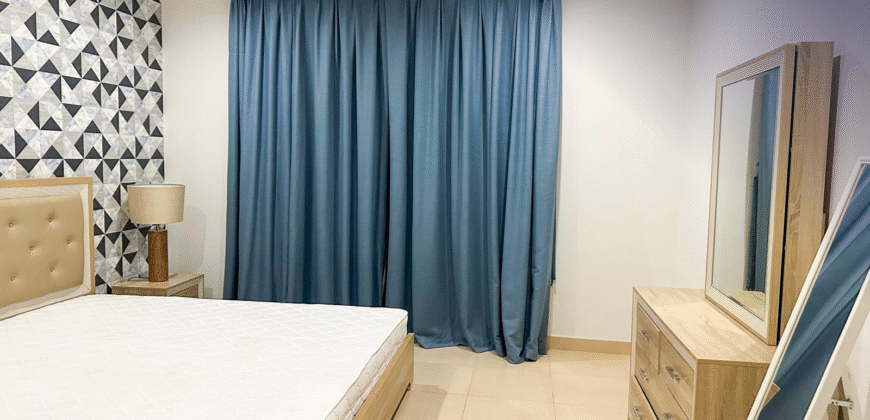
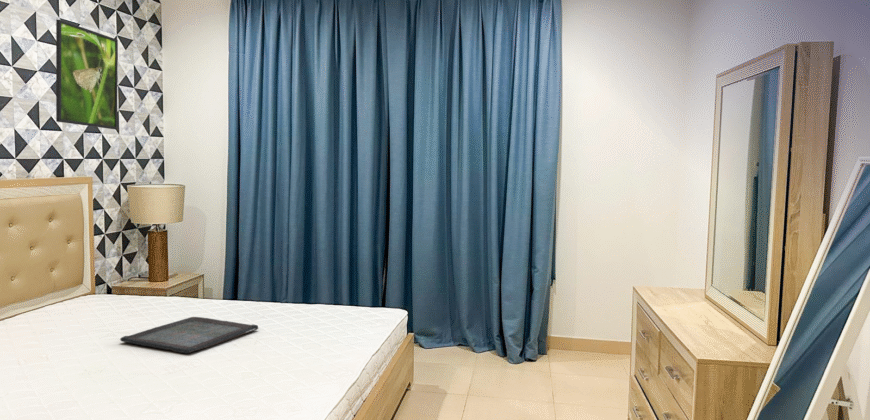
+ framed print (88, 78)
+ serving tray (191, 332)
